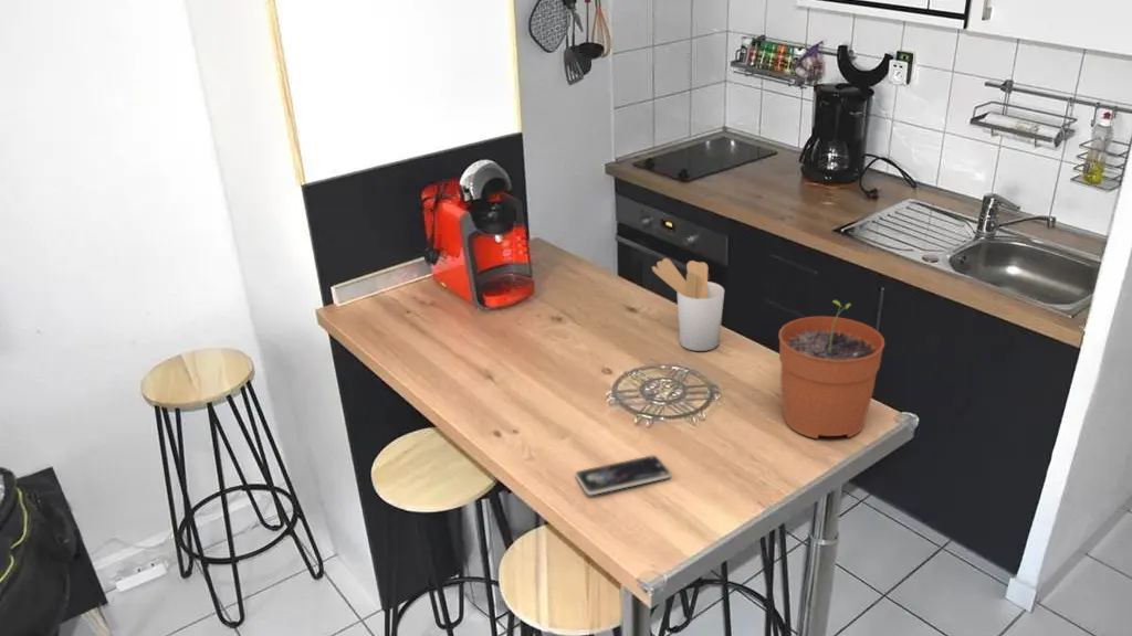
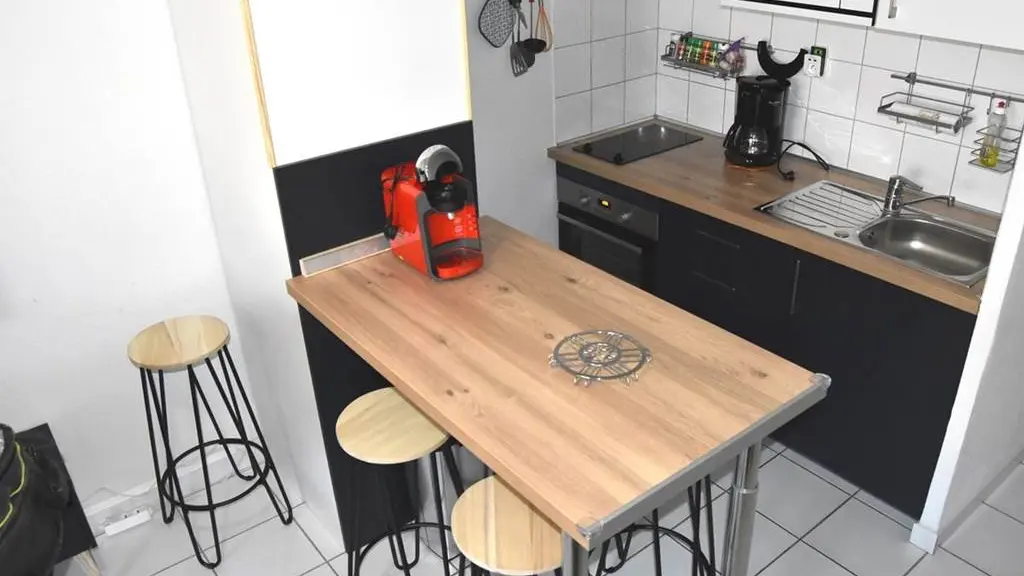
- plant pot (828, 358)
- utensil holder (688, 301)
- smartphone (622, 474)
